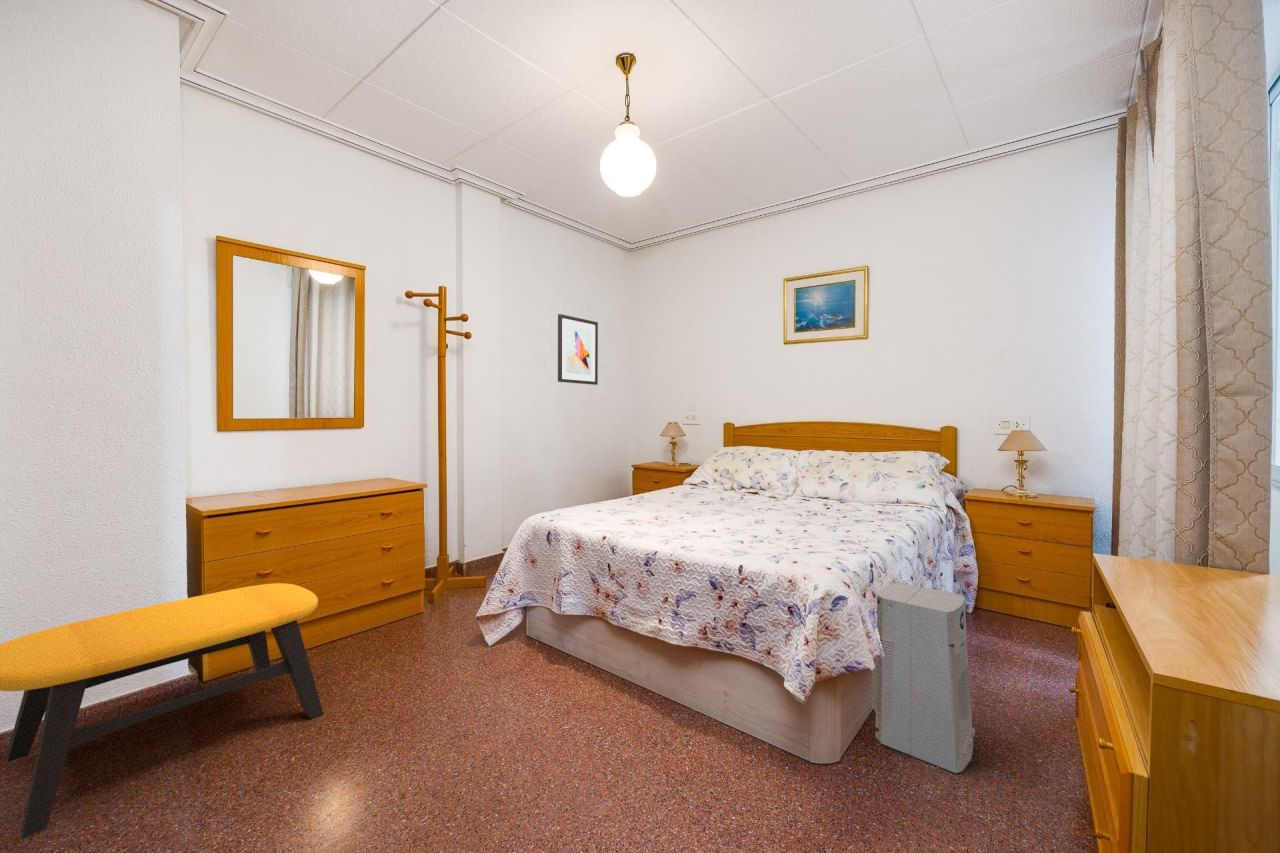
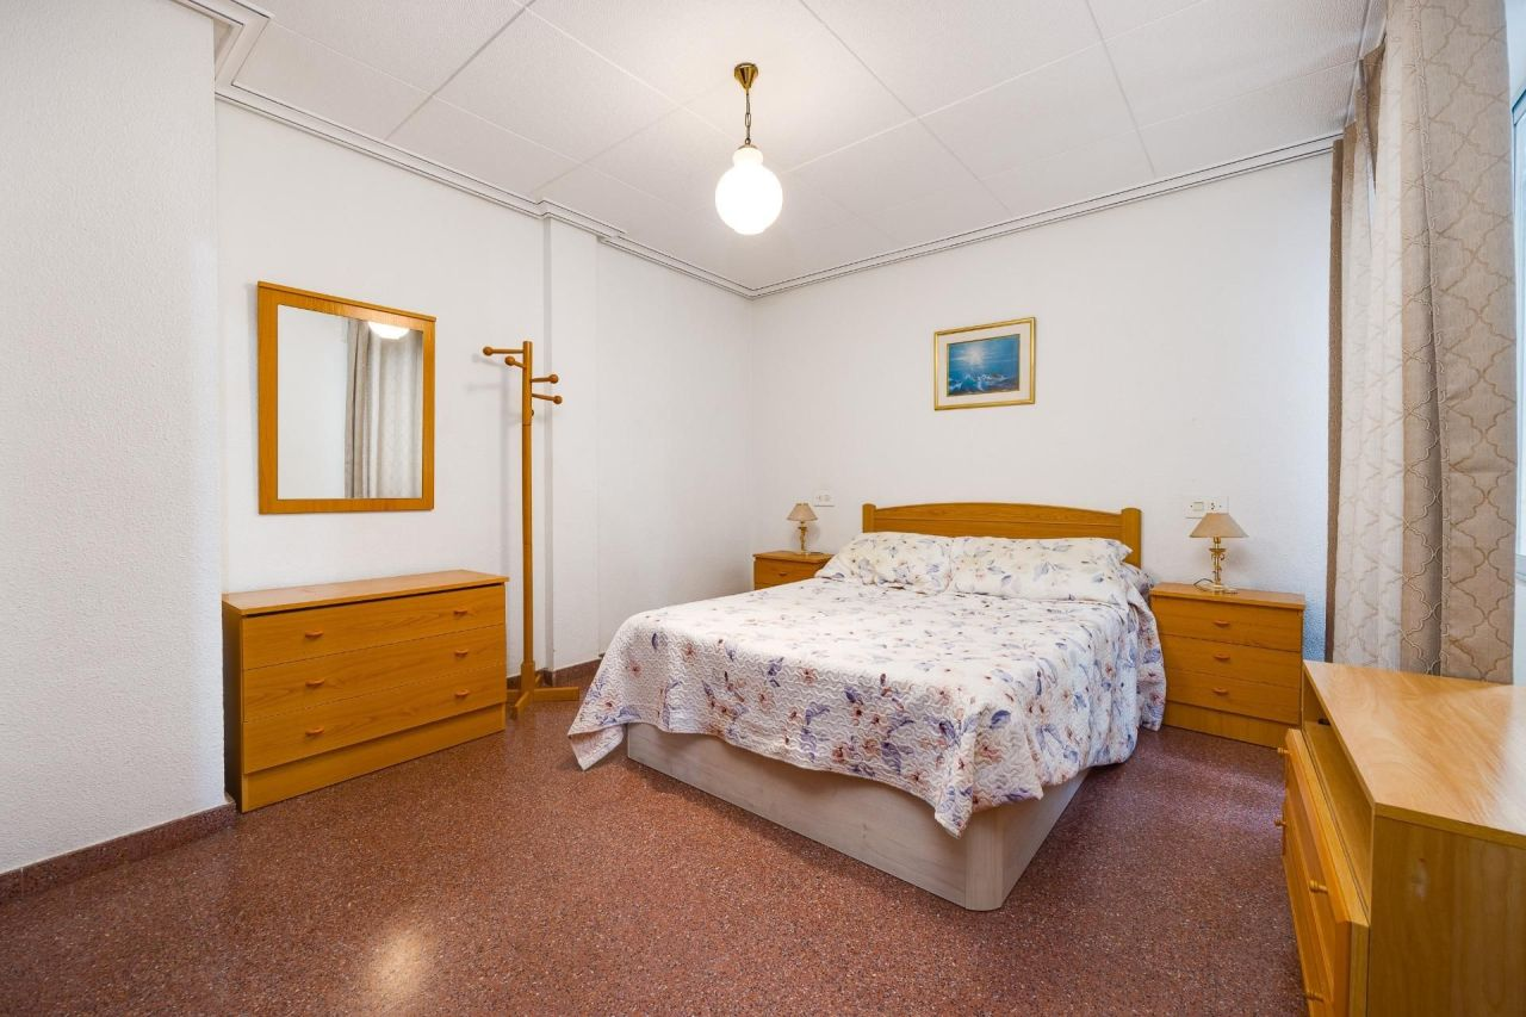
- bench (170, 663)
- air purifier (922, 668)
- wall art (578, 350)
